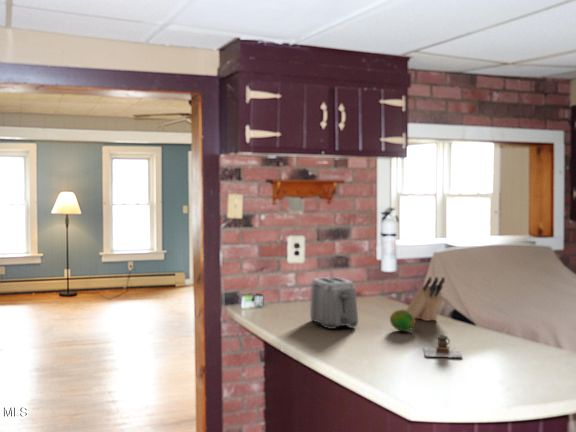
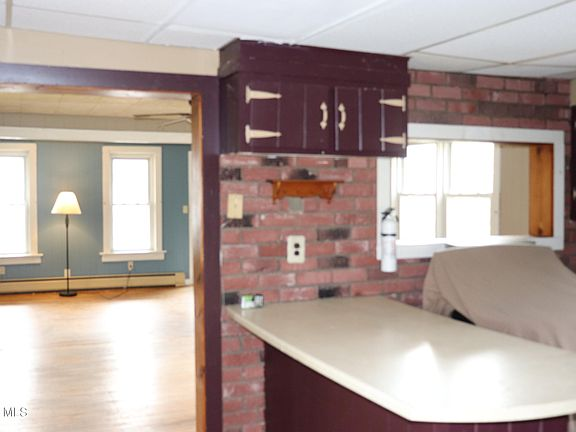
- fruit (403, 320)
- knife block (425, 296)
- toaster (332, 301)
- teapot (442, 343)
